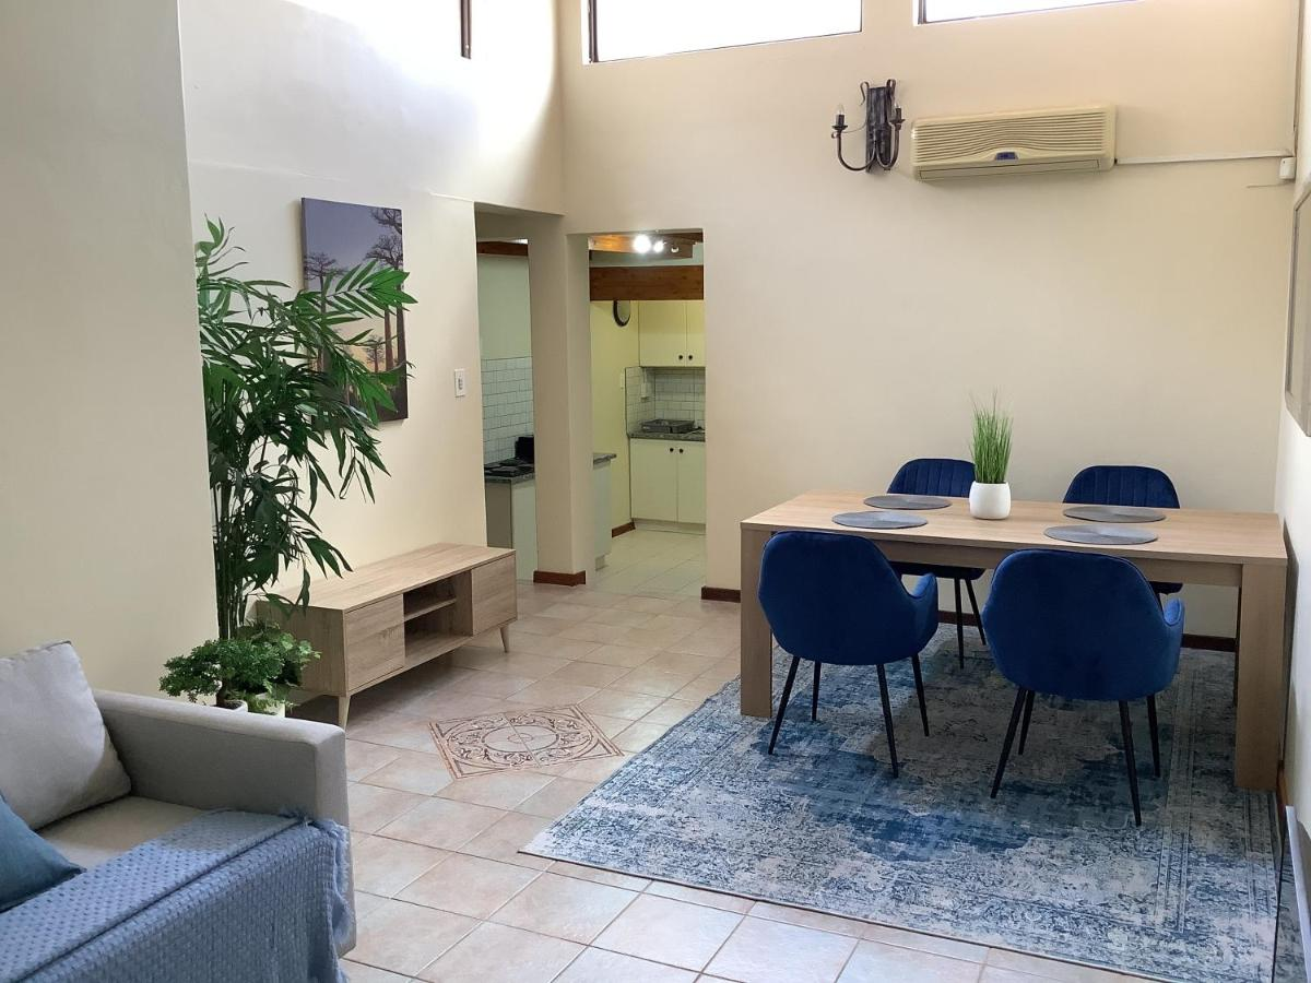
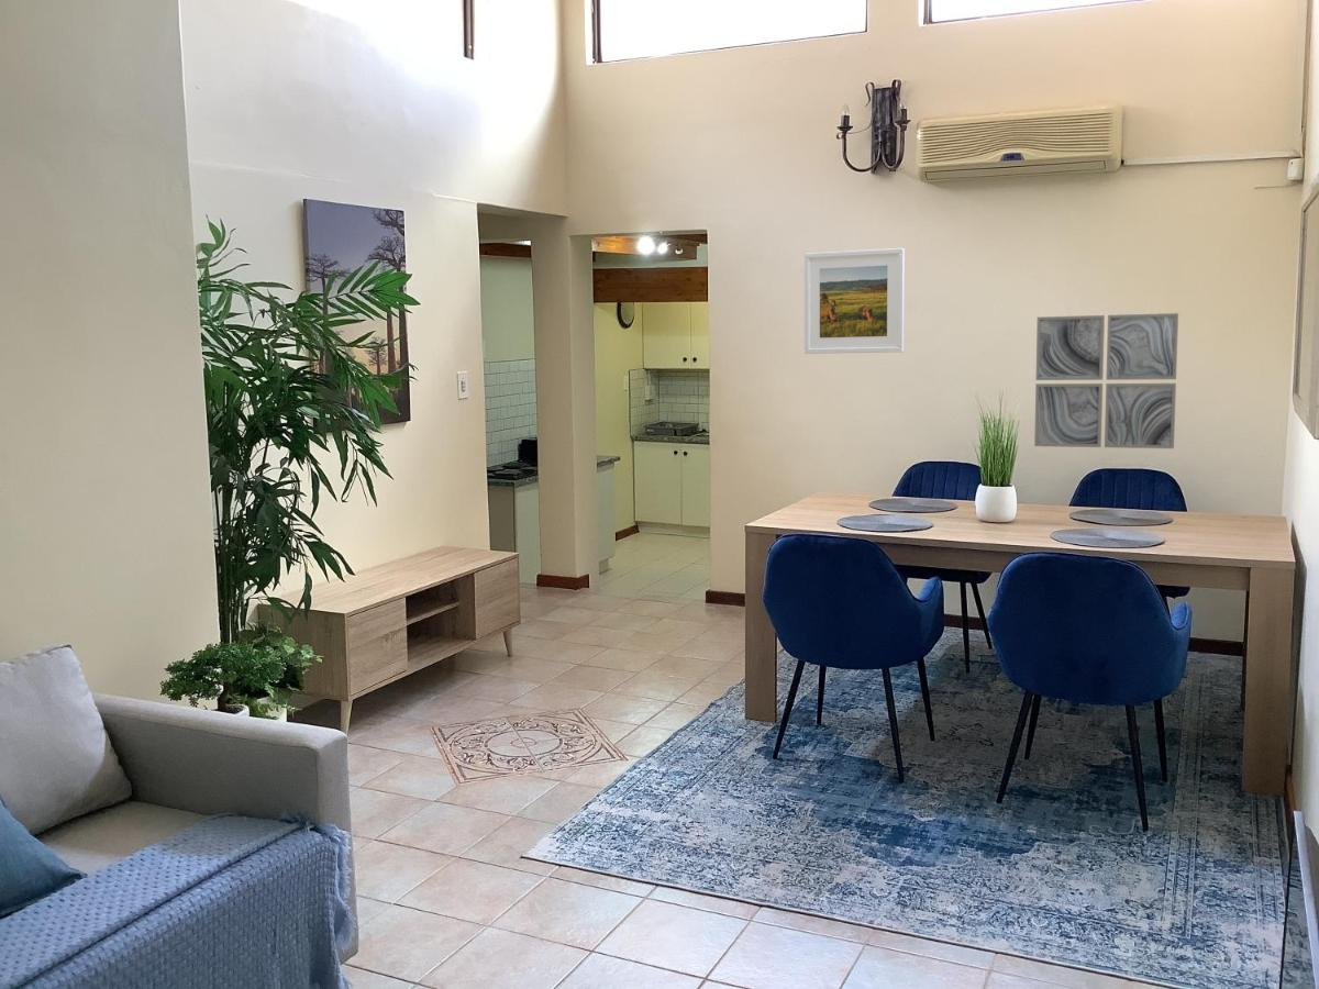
+ wall art (1106, 379)
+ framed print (853, 301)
